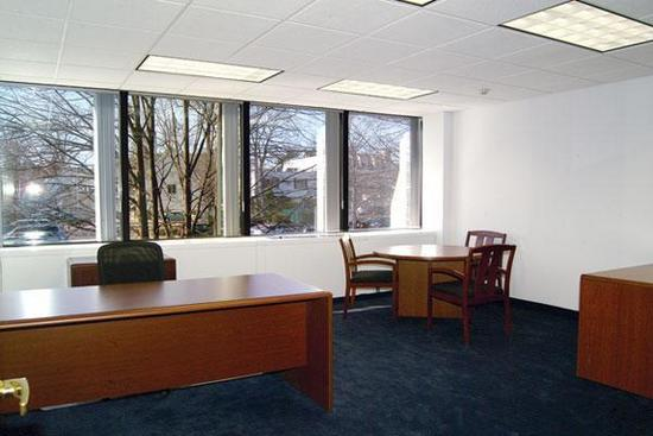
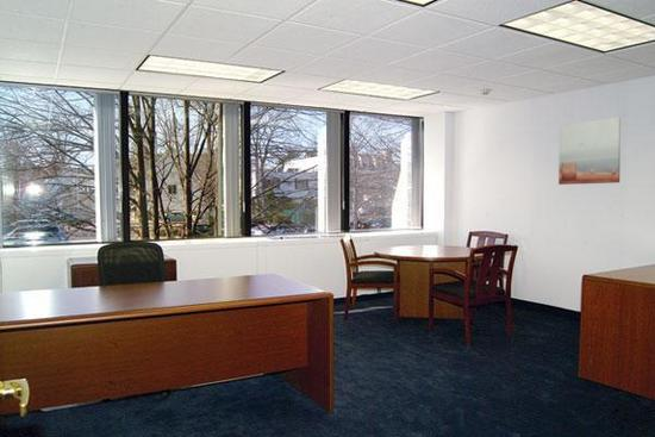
+ wall art (587, 152)
